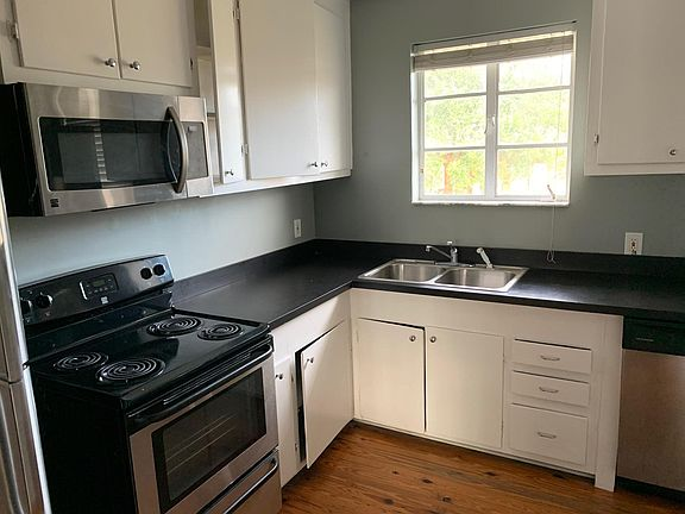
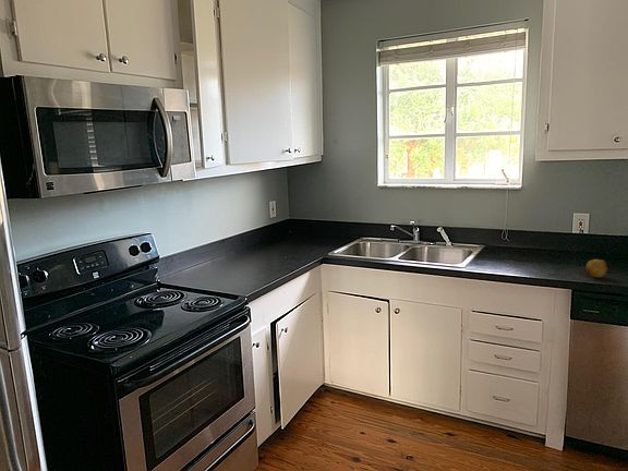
+ fruit (595, 268)
